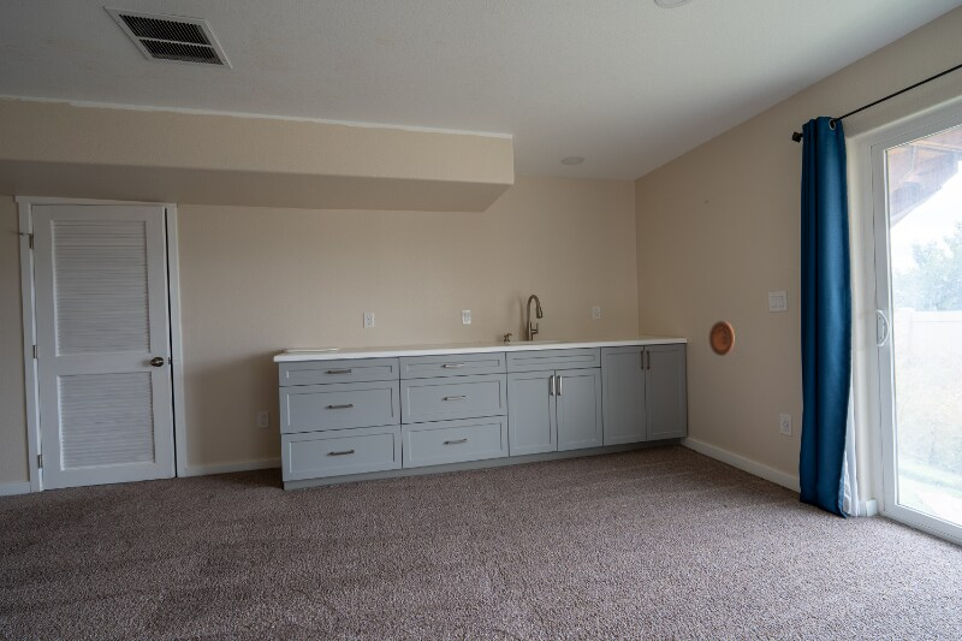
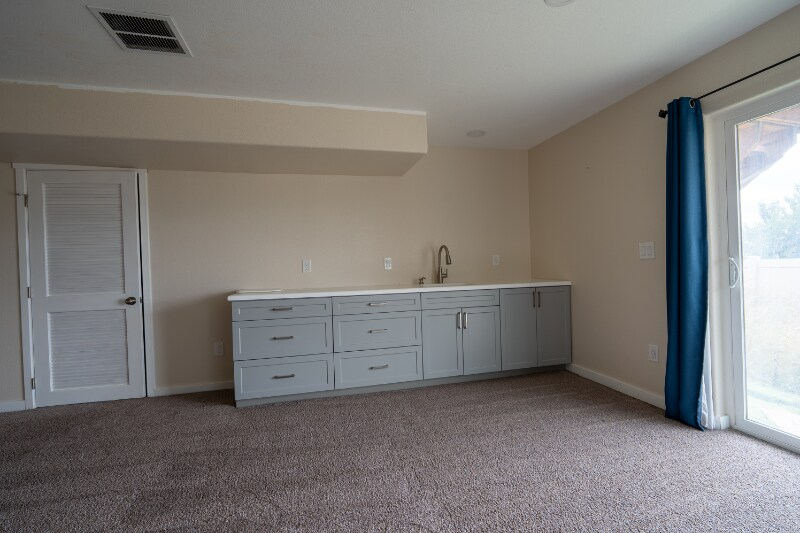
- decorative plate (721, 338)
